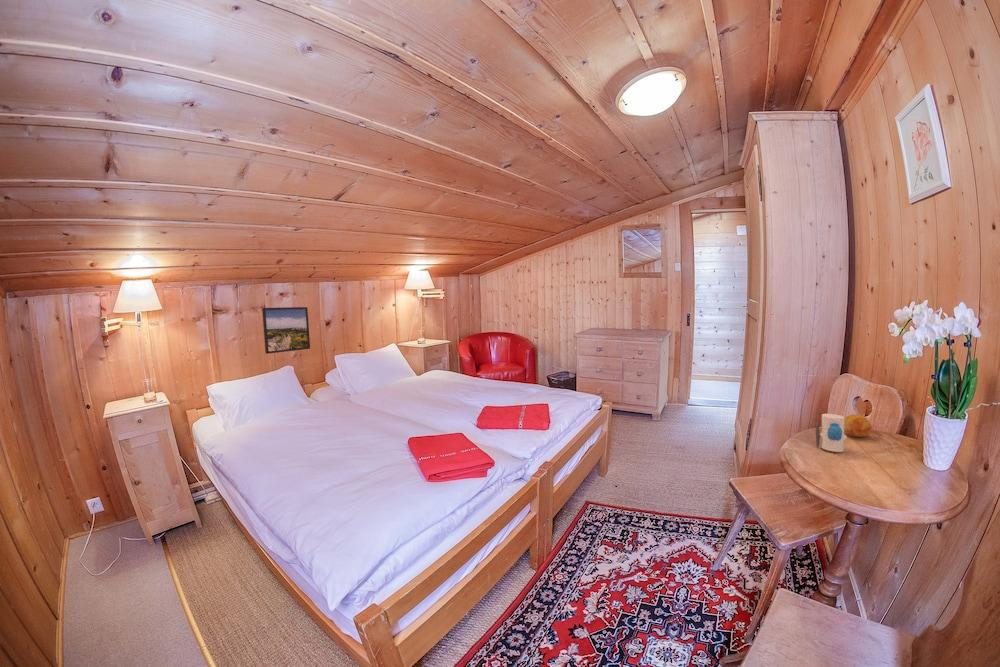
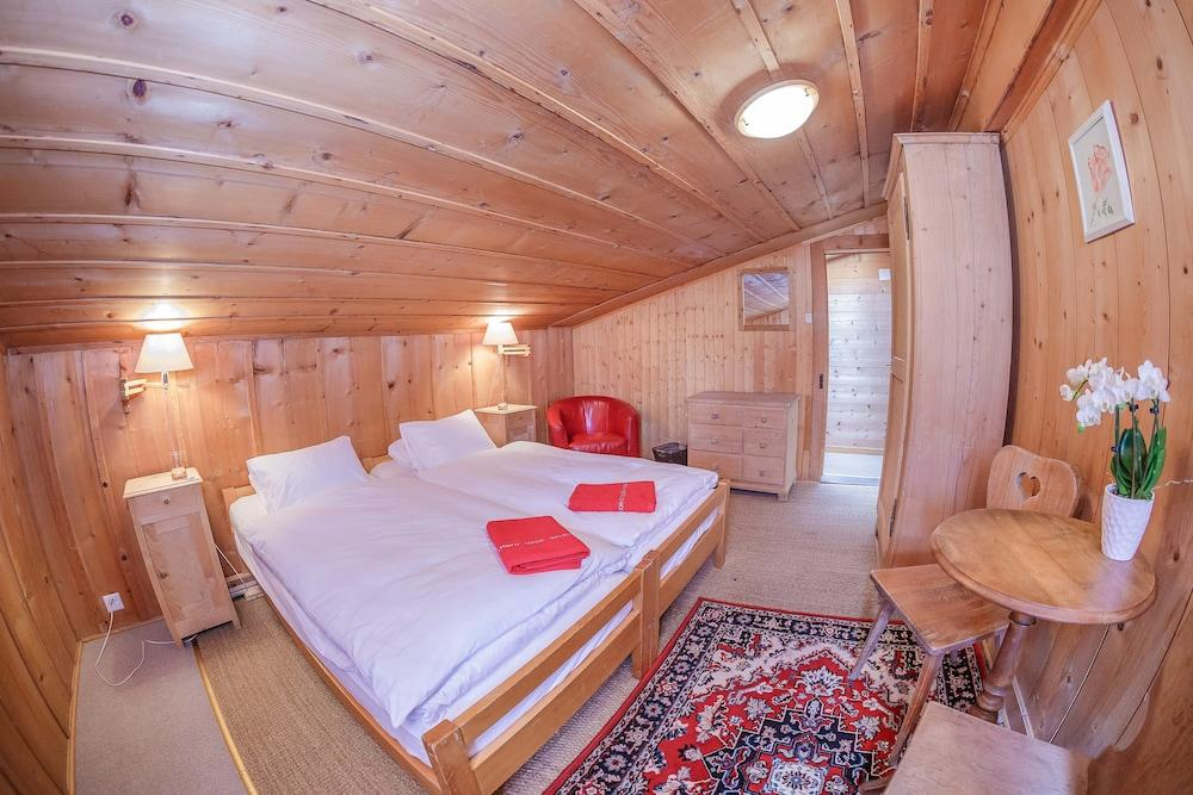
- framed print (287, 329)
- fruit (855, 425)
- toy (831, 433)
